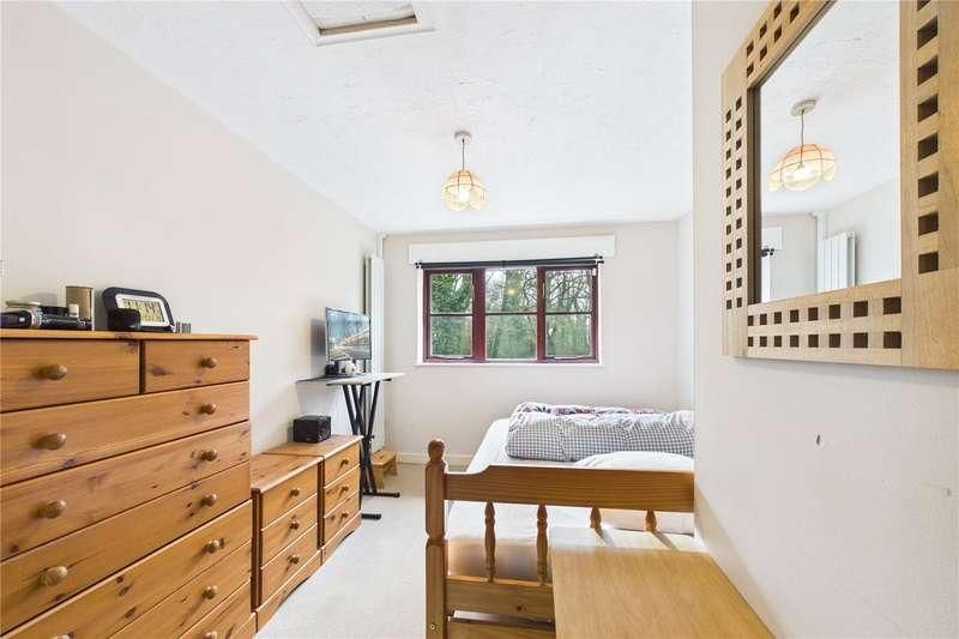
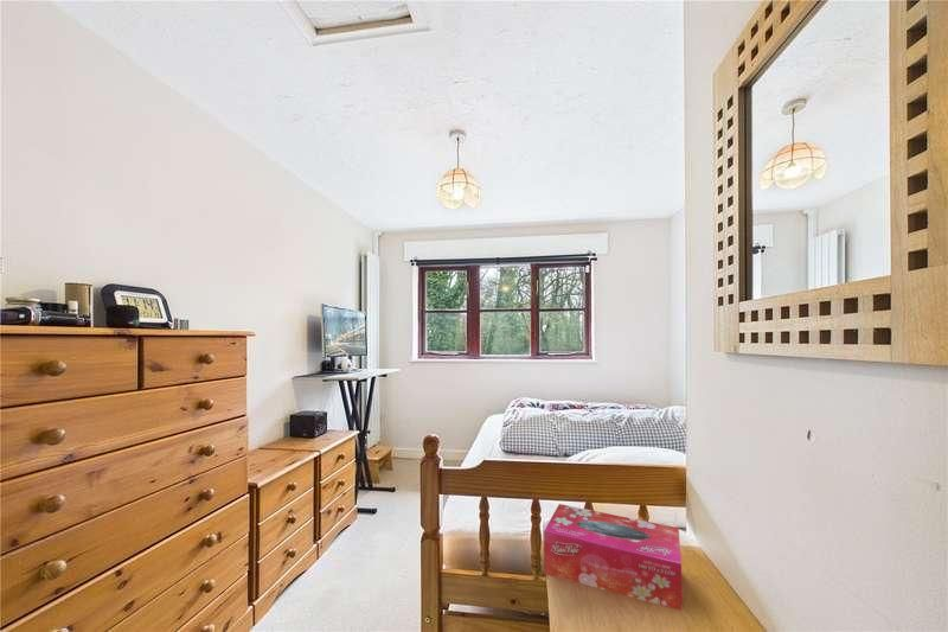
+ tissue box (611, 550)
